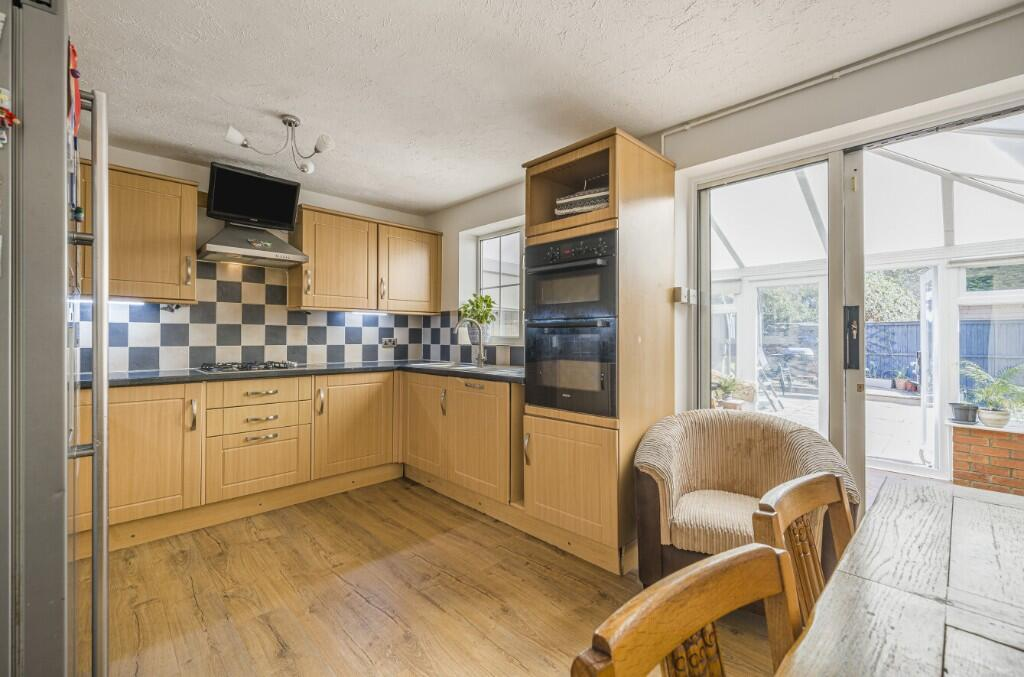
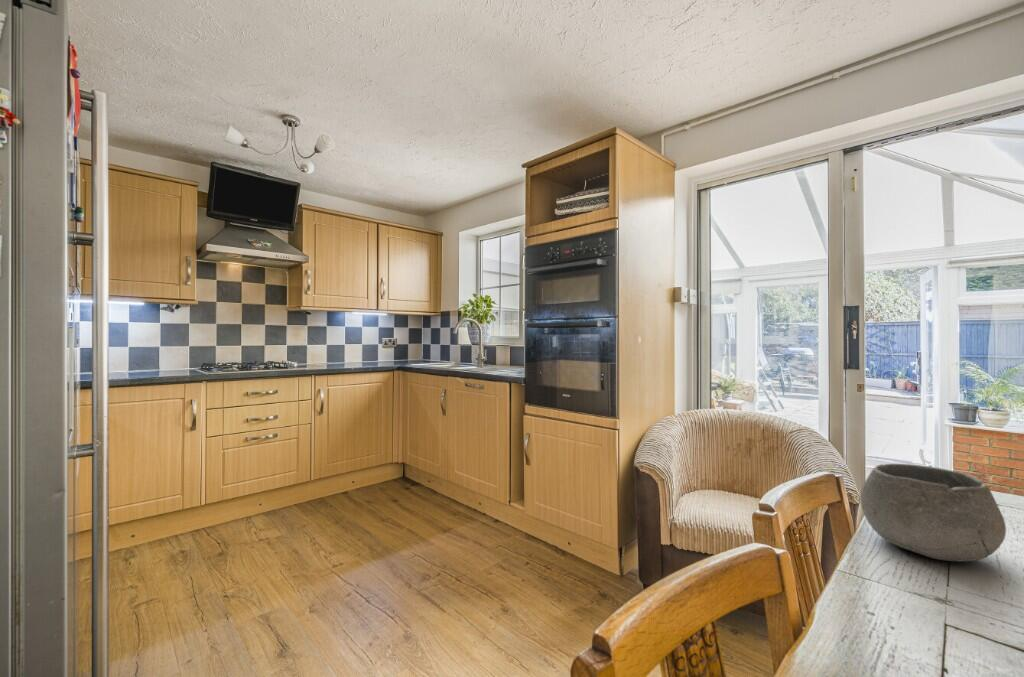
+ bowl (927, 510)
